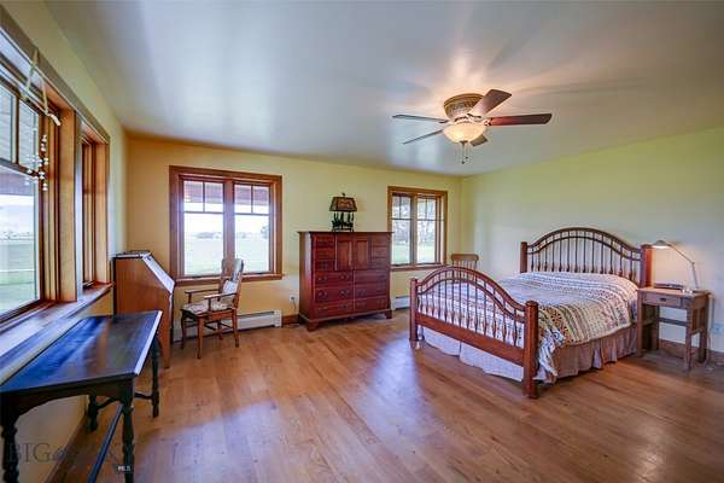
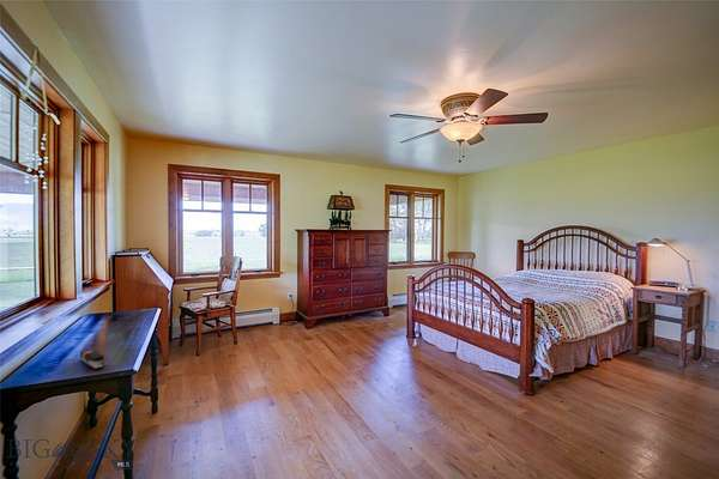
+ stapler (91, 358)
